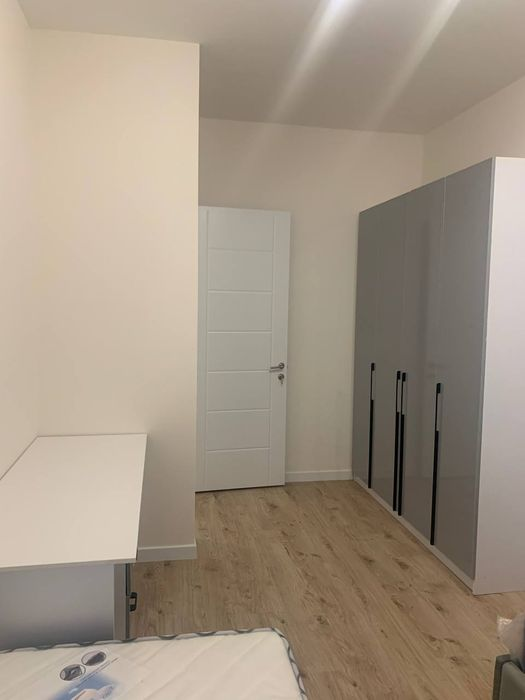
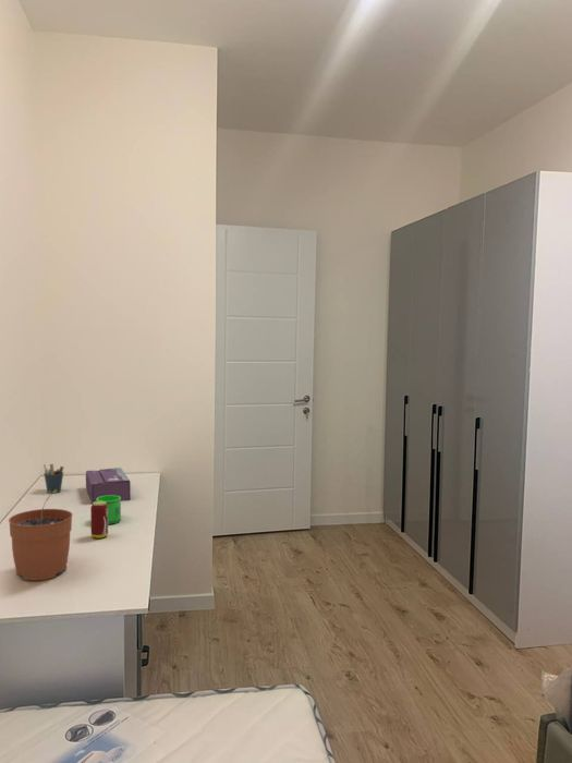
+ plant pot (40, 530)
+ mug (109, 508)
+ pen holder (53, 476)
+ beverage can (99, 519)
+ tissue box (107, 484)
